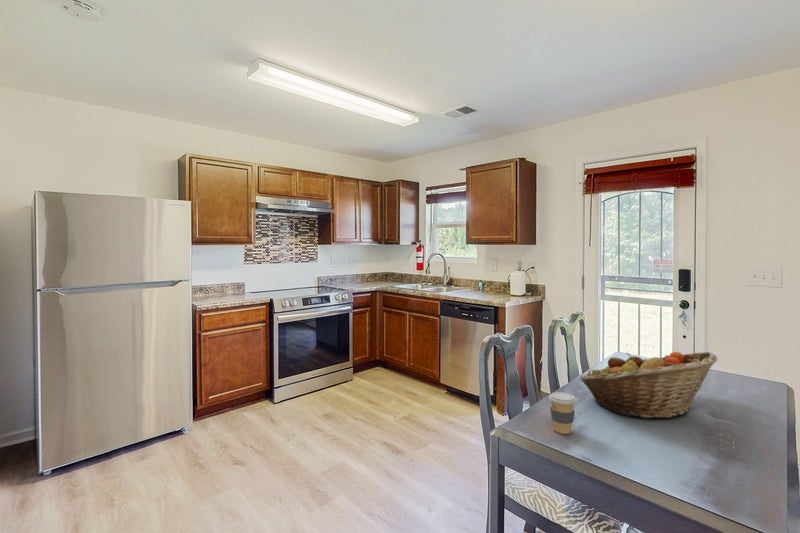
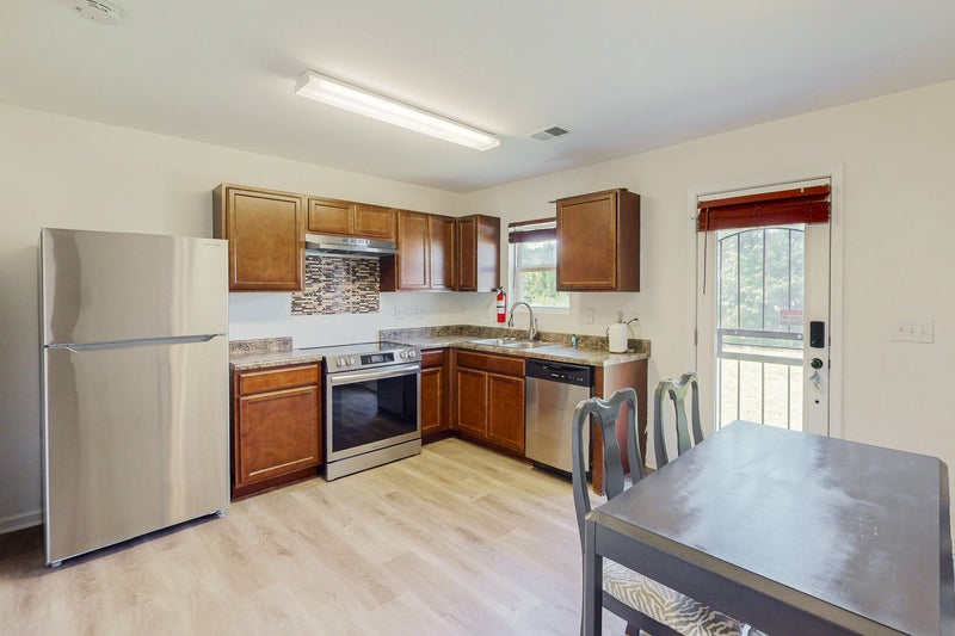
- coffee cup (562, 413)
- fruit basket (646, 377)
